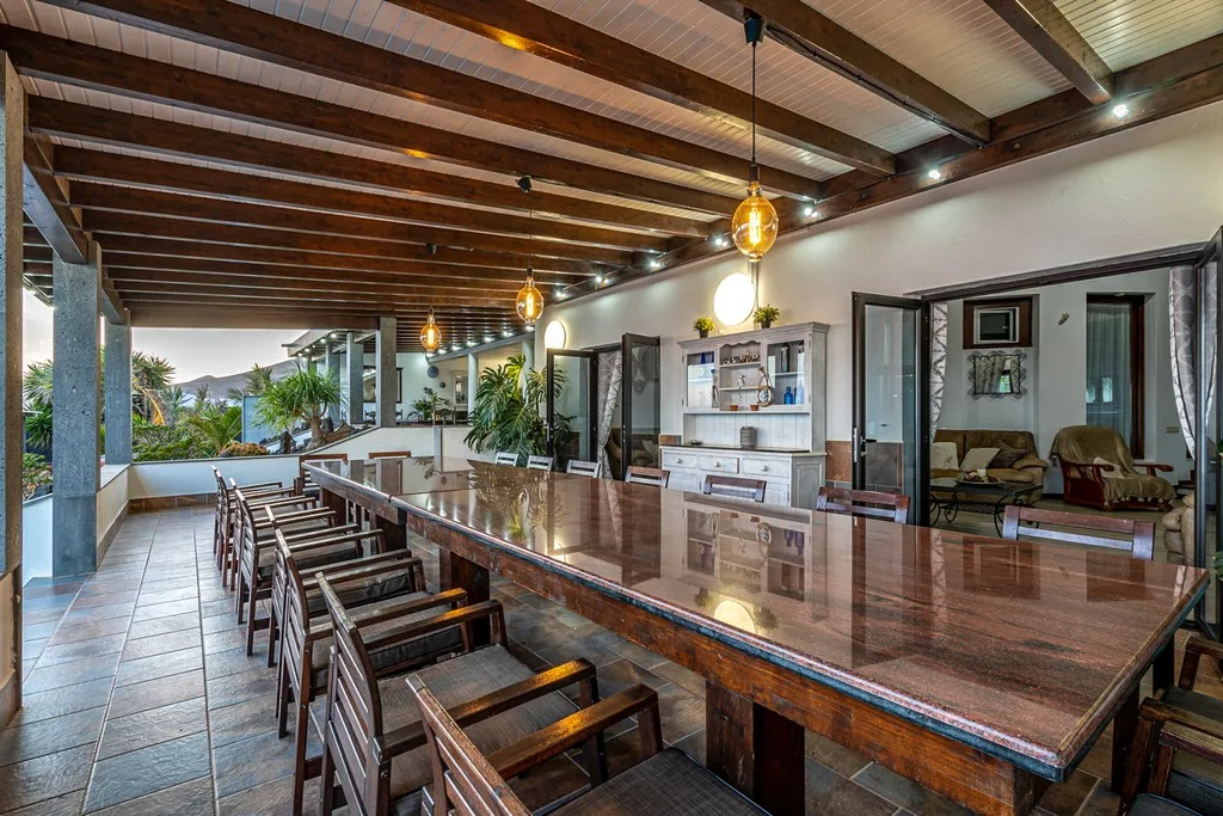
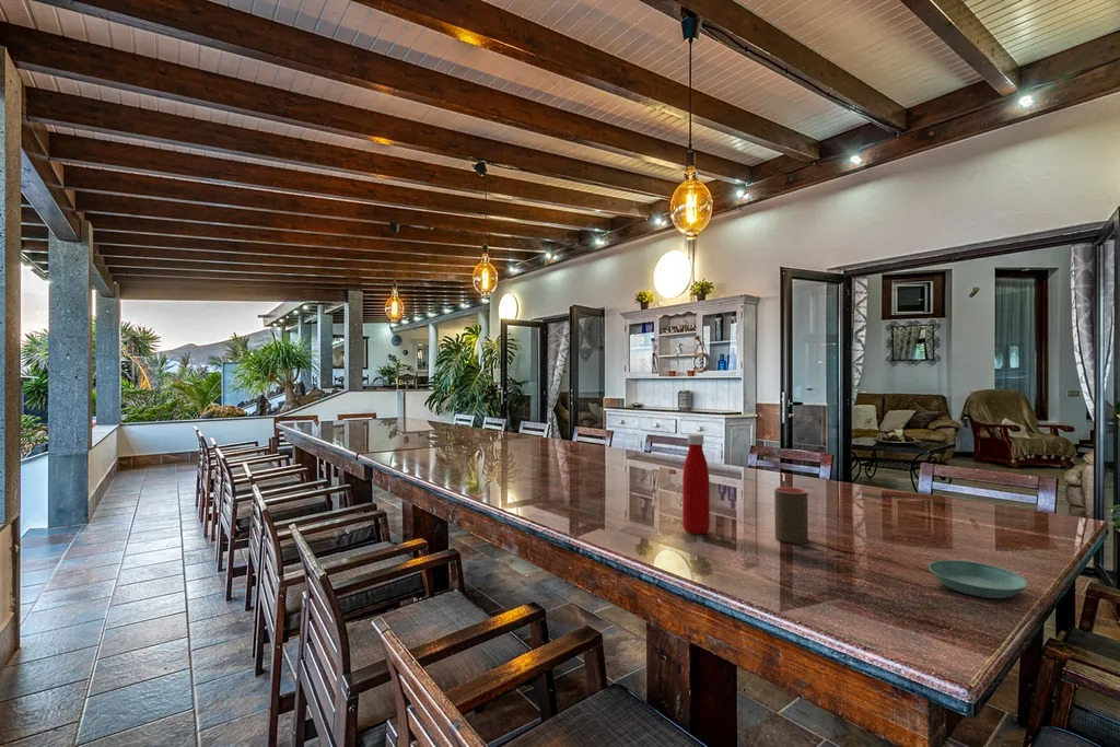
+ saucer (976, 580)
+ bottle (696, 482)
+ cup (791, 514)
